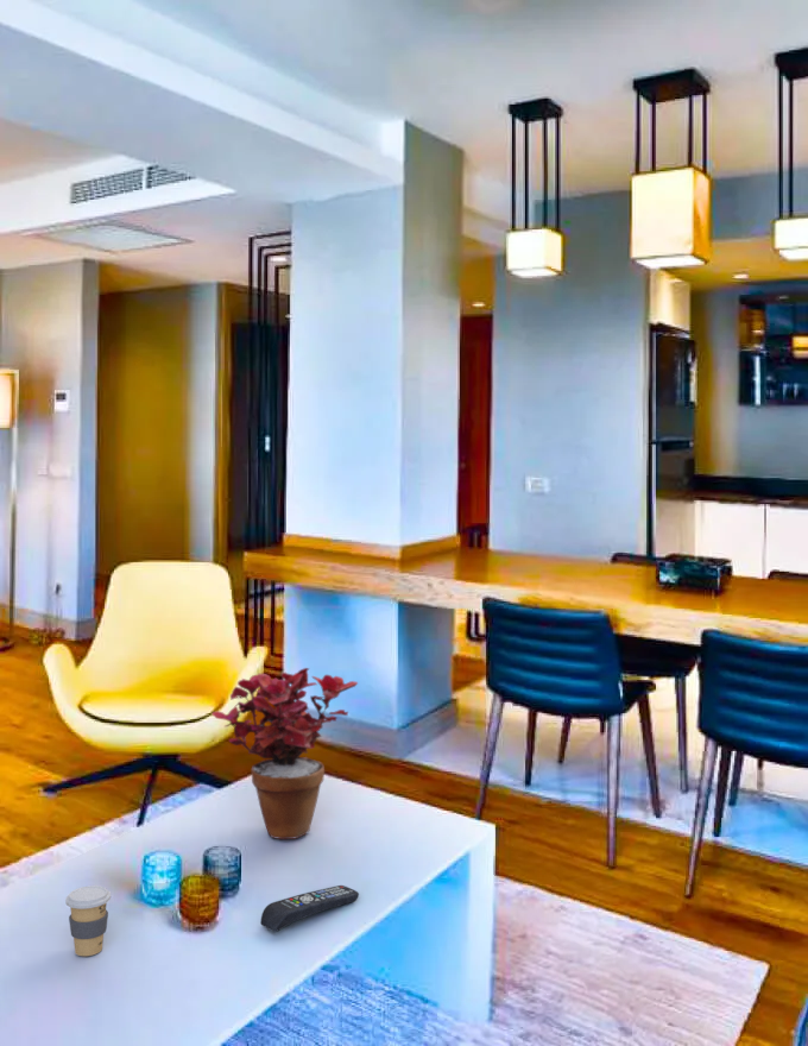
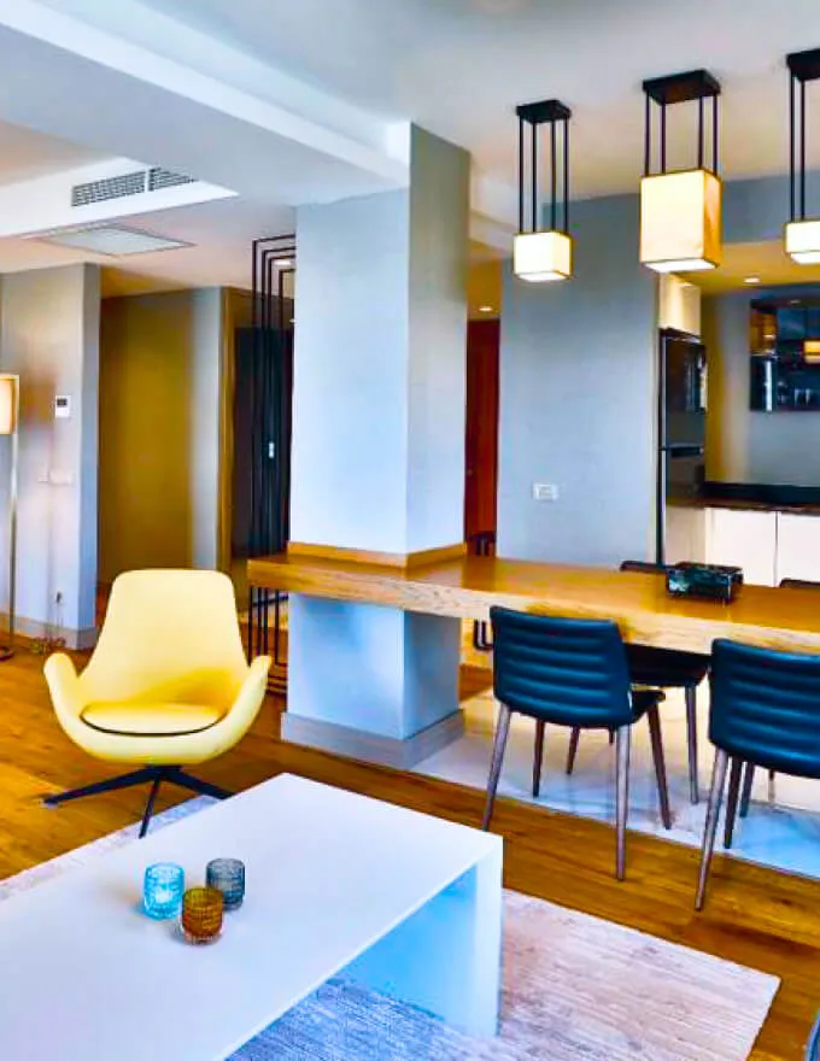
- potted plant (282, 749)
- coffee cup (88, 921)
- remote control (310, 903)
